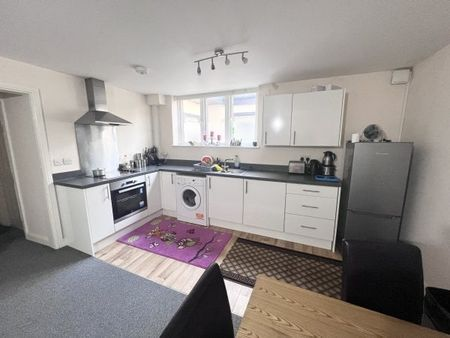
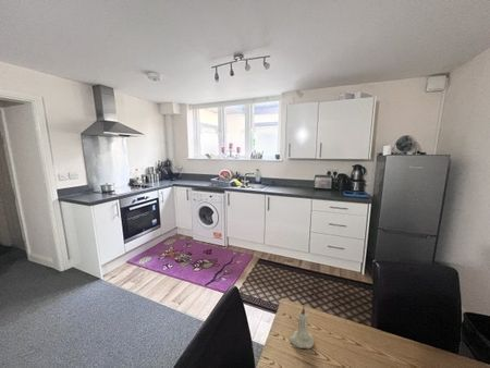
+ candle (302, 323)
